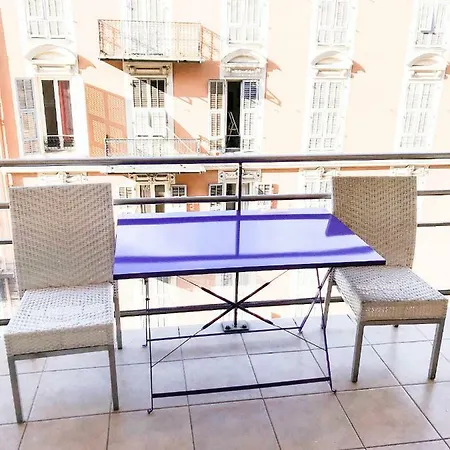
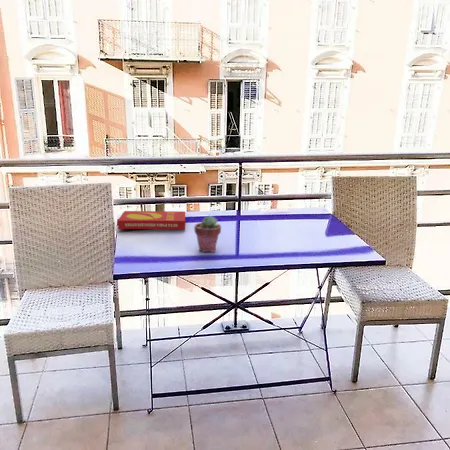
+ potted succulent (207, 232)
+ book (153, 219)
